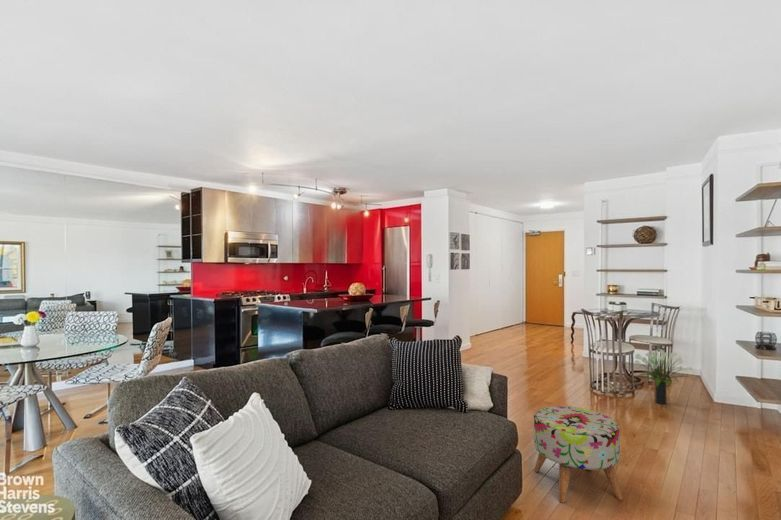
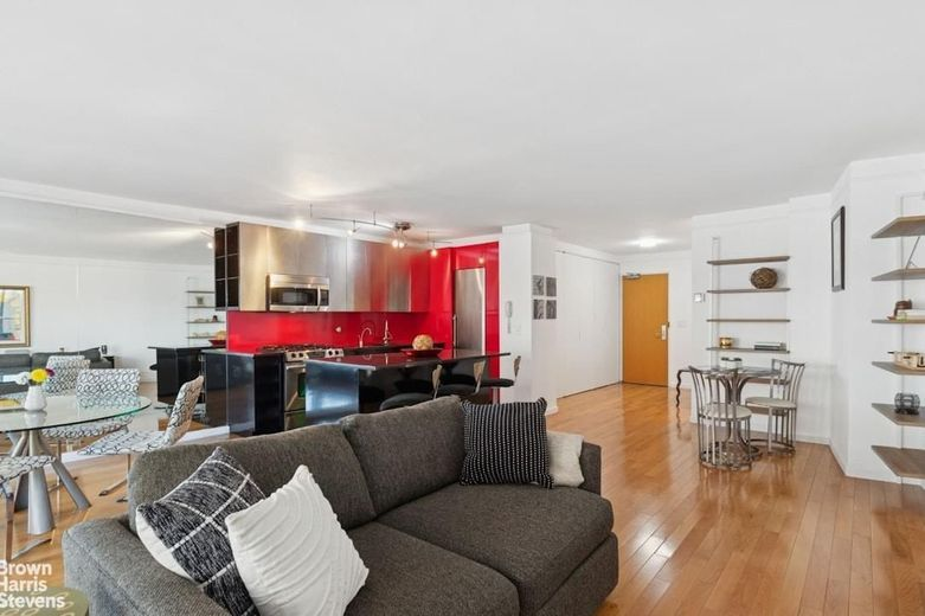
- potted plant (662, 375)
- ottoman (575, 451)
